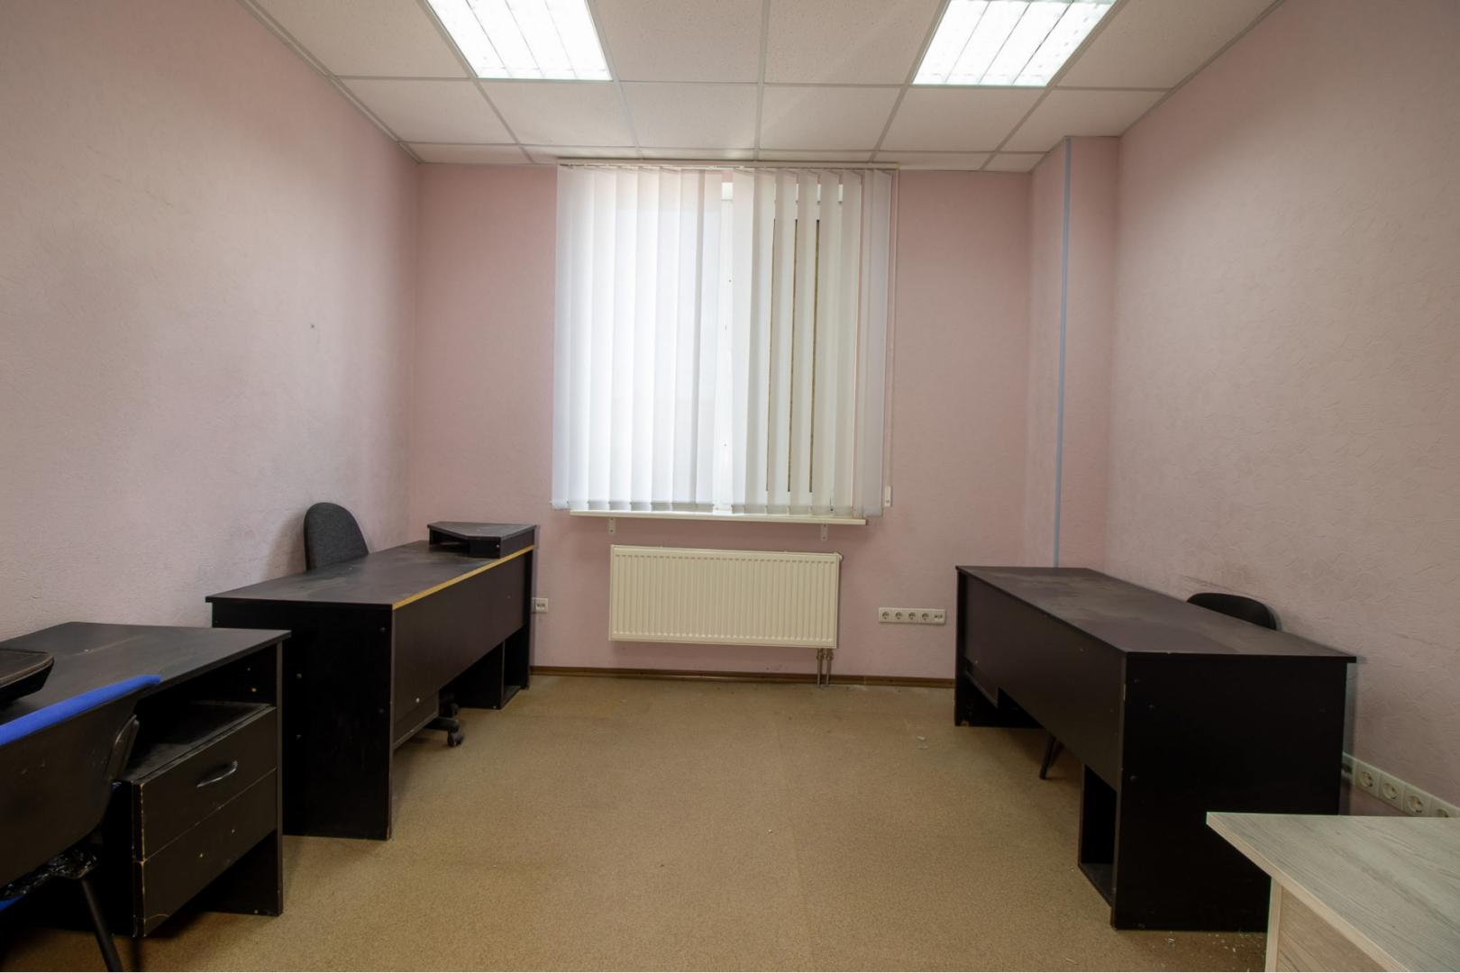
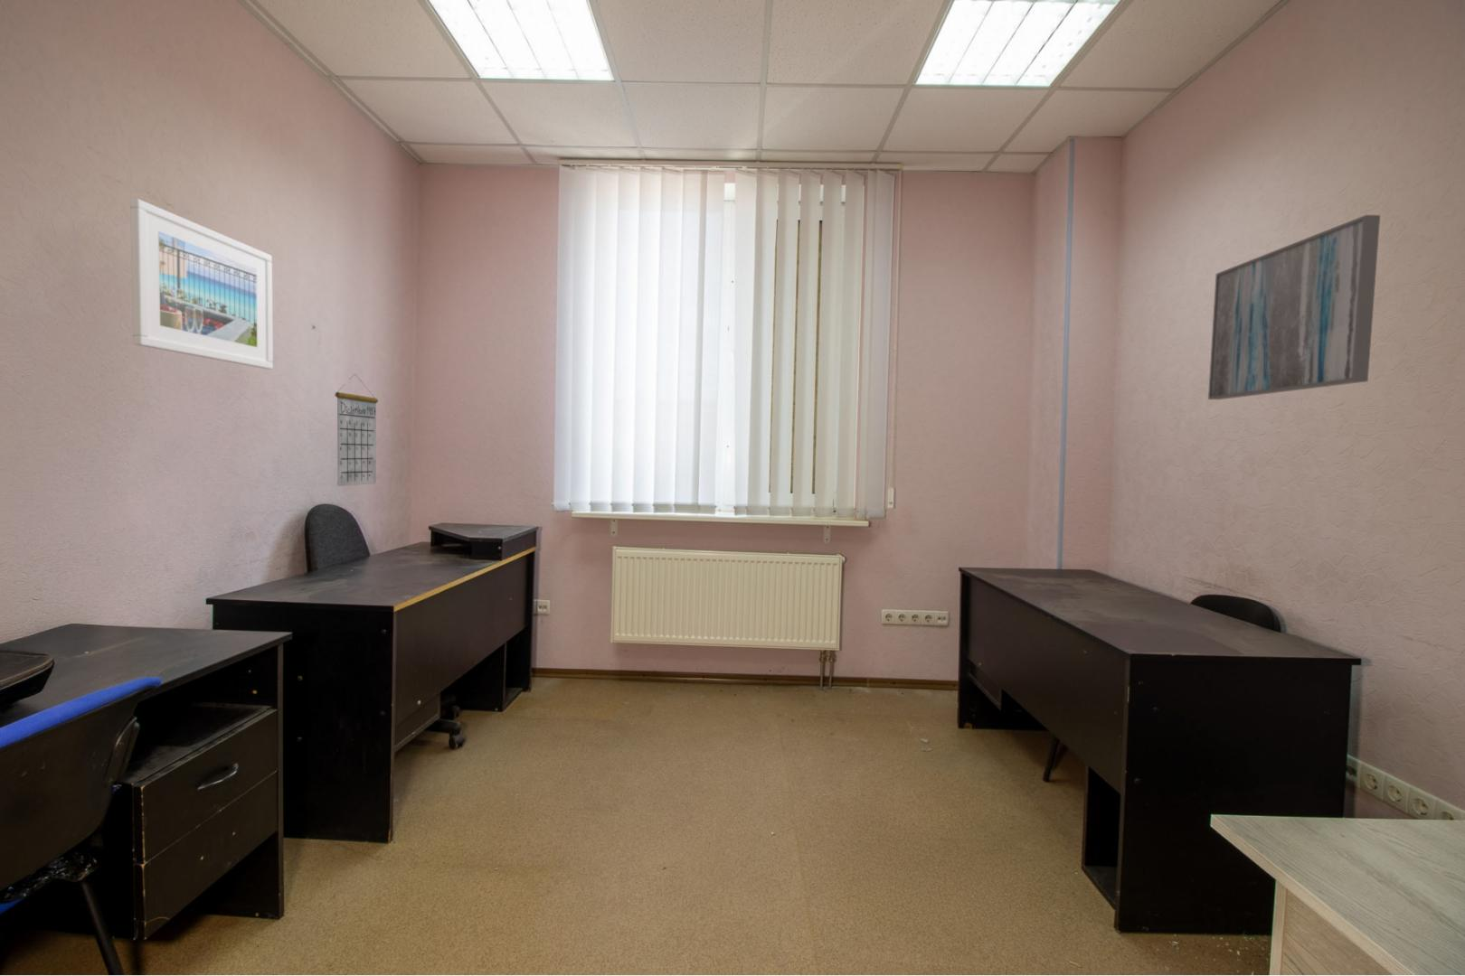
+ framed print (210, 294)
+ wall art (1282, 320)
+ calendar (358, 429)
